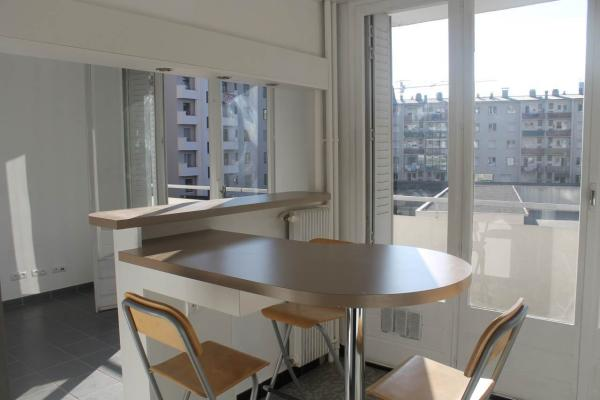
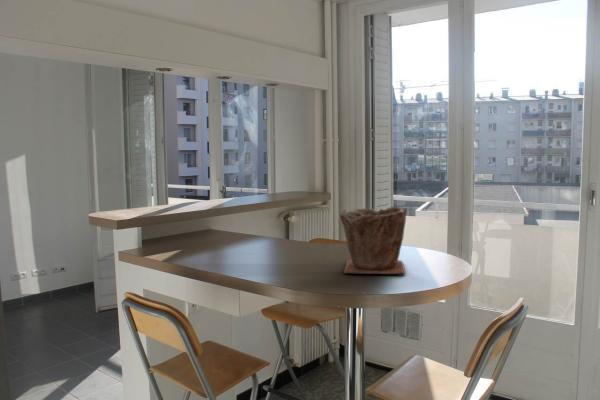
+ plant pot (374, 237)
